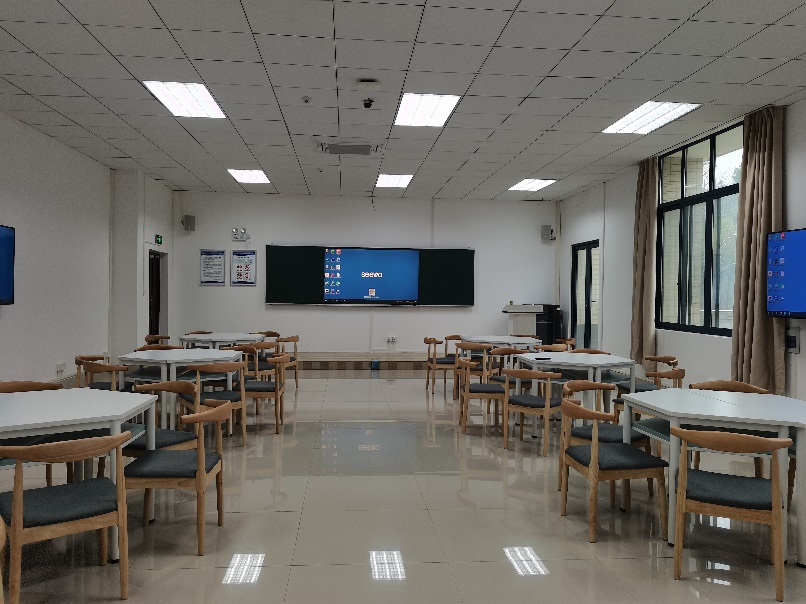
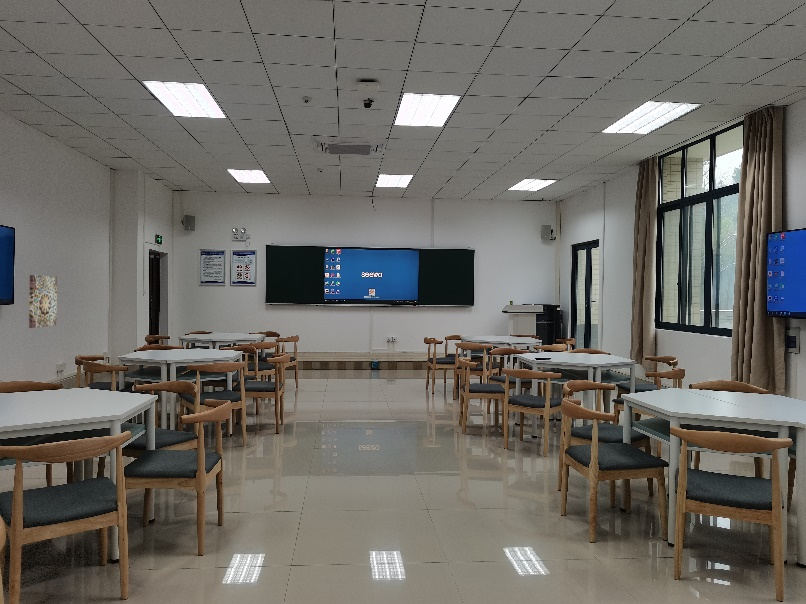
+ wall art (43, 301)
